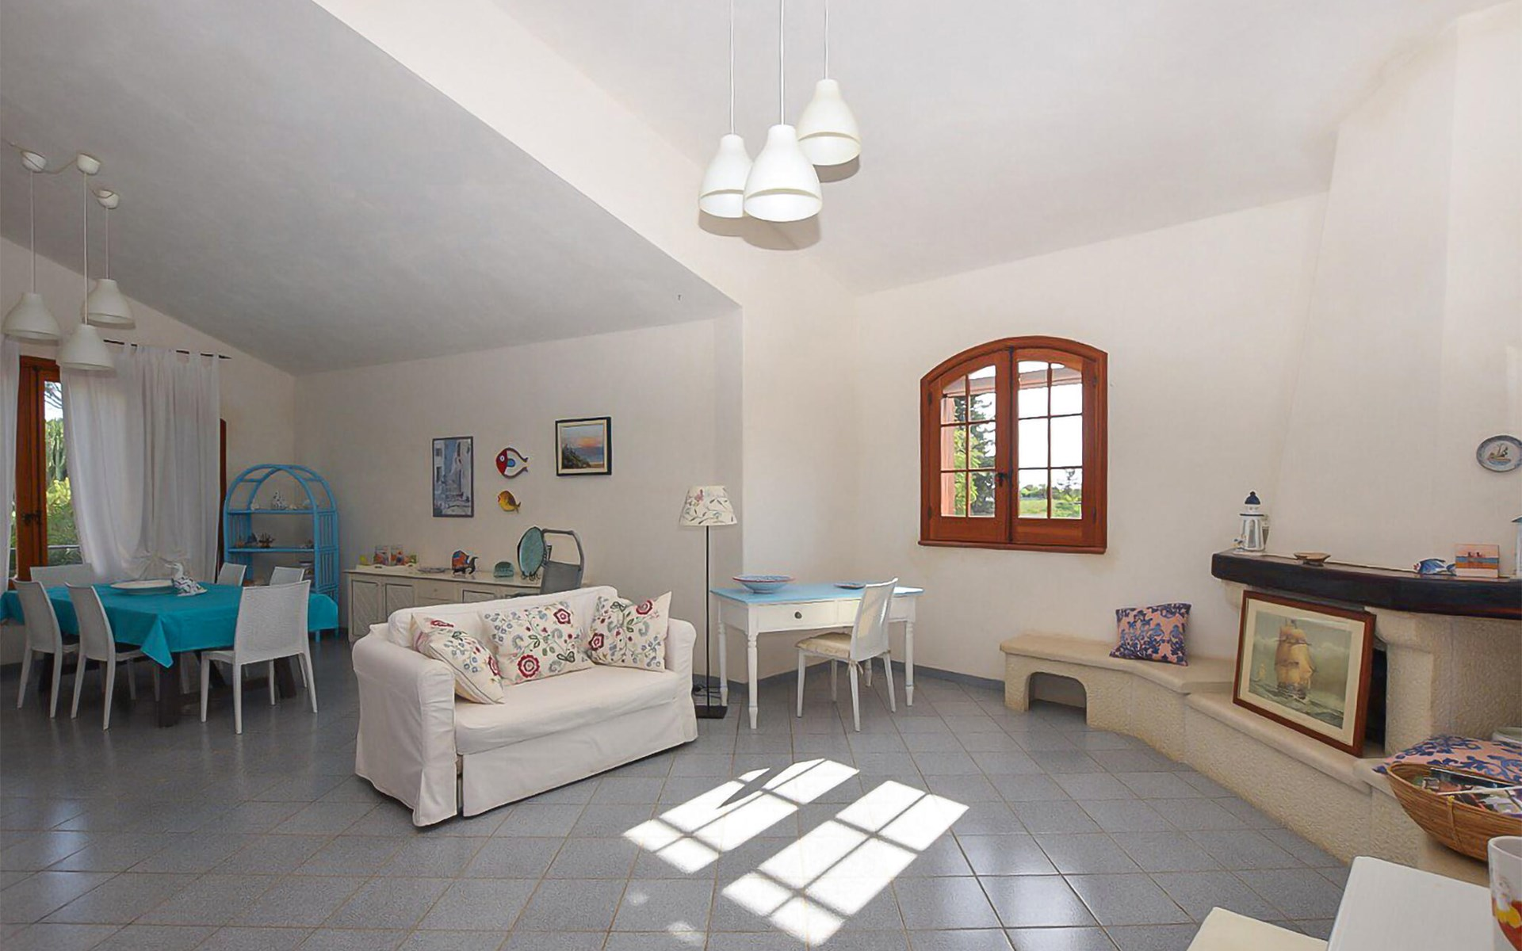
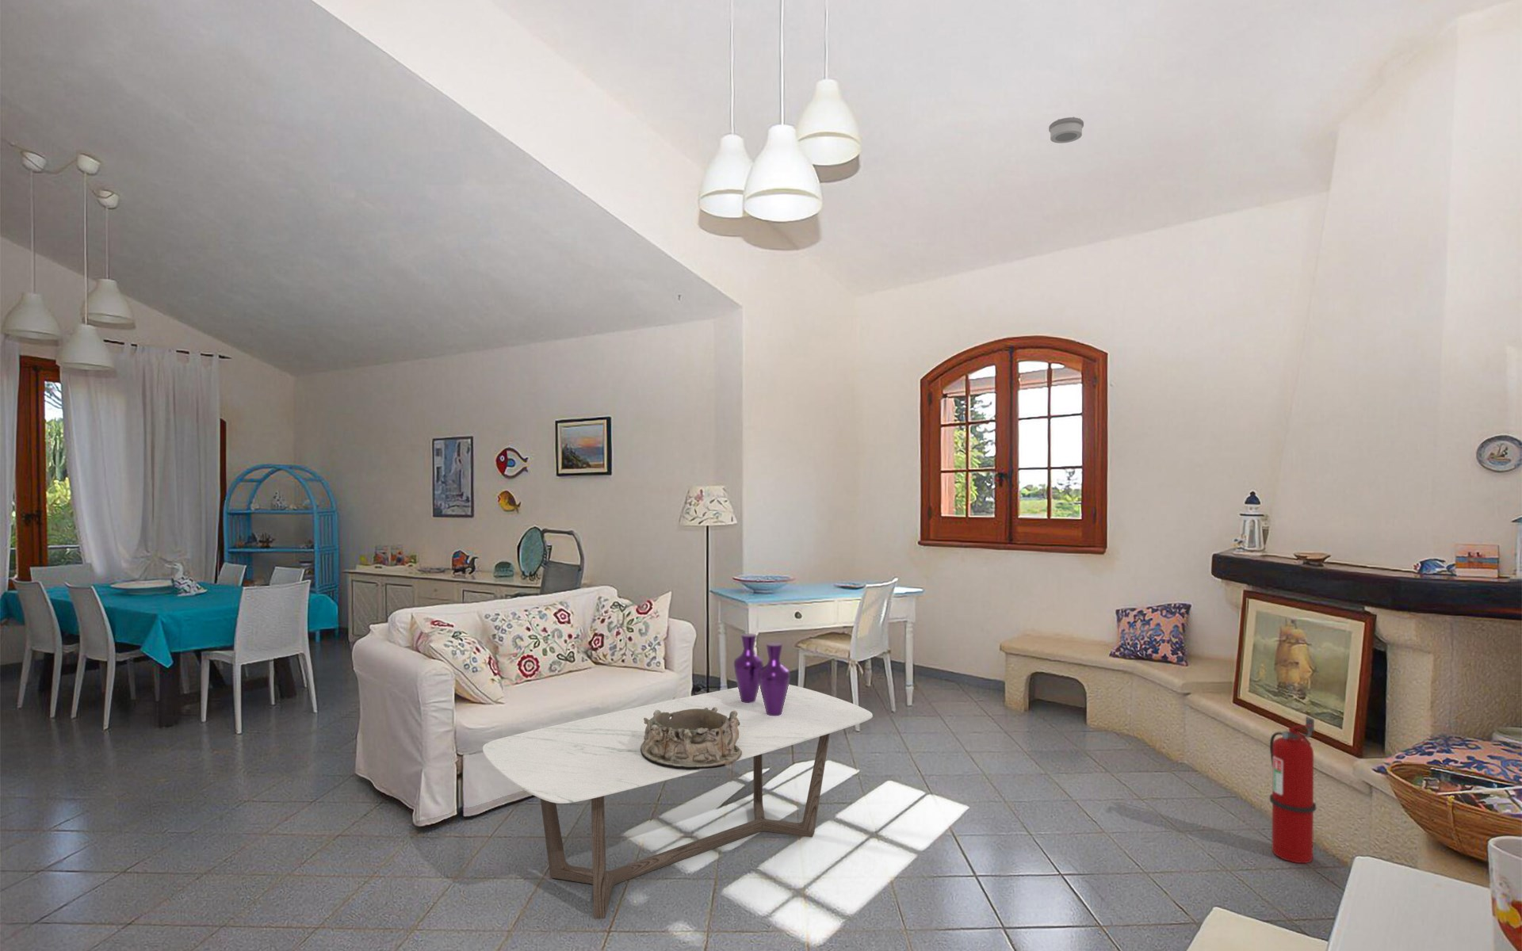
+ smoke detector (1065, 128)
+ vase (760, 672)
+ coffee table (686, 775)
+ fire extinguisher (1290, 784)
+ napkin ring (690, 733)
